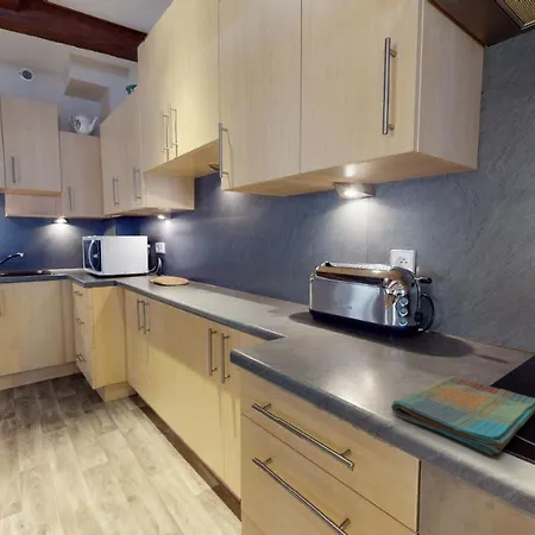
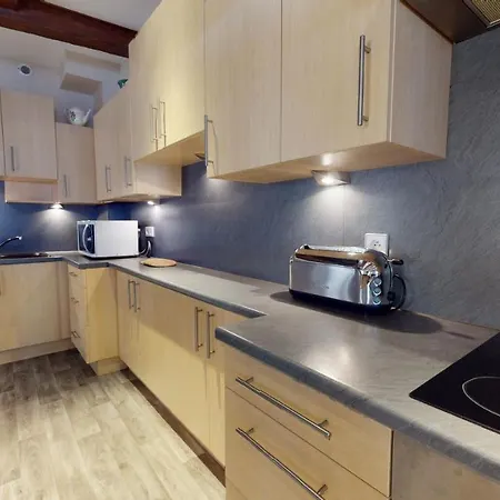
- dish towel (466, 404)
